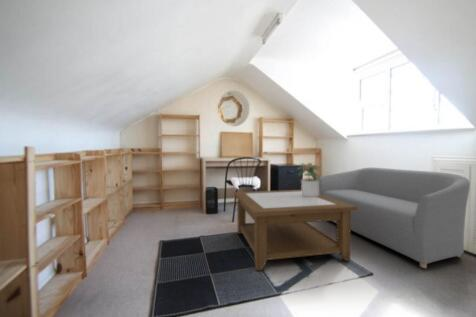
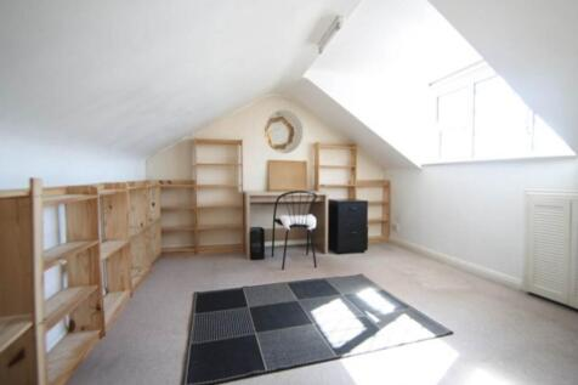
- sofa (381, 202)
- coffee table (285, 221)
- potted plant (309, 179)
